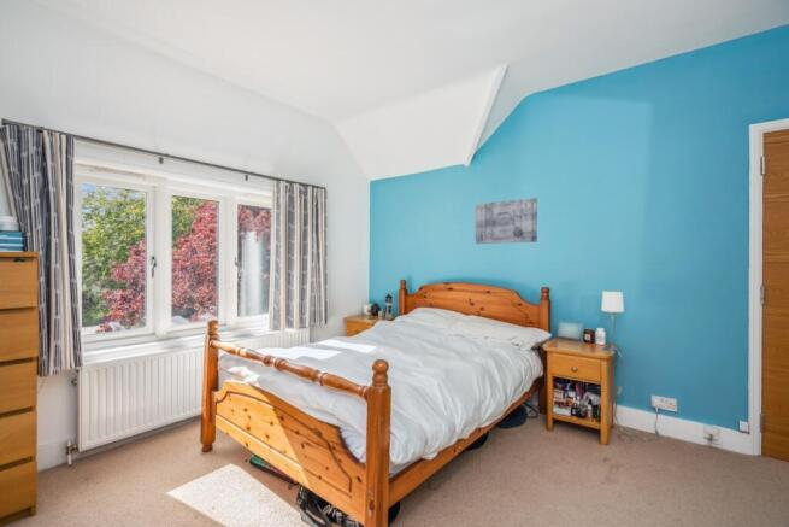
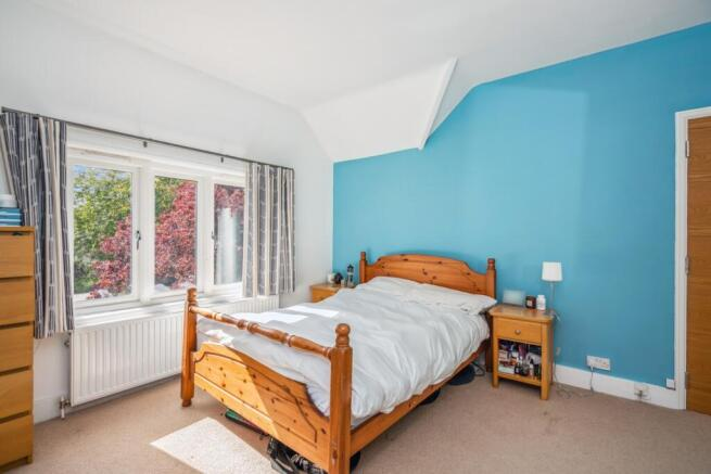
- wall art (505, 222)
